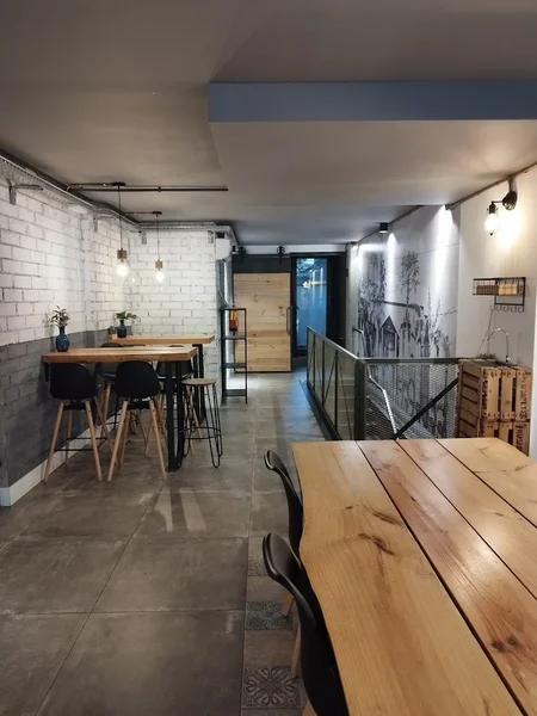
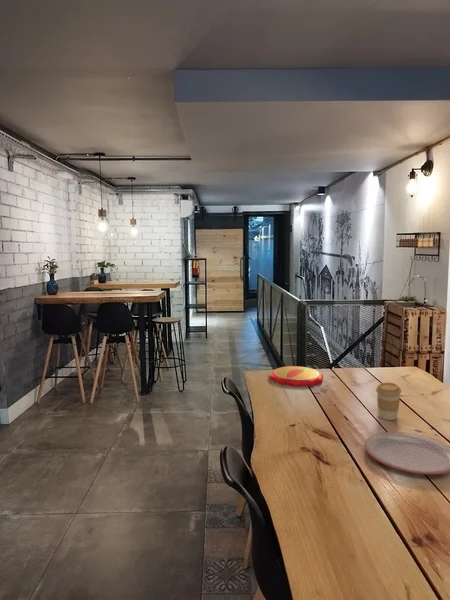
+ plate (410, 453)
+ coffee cup (388, 400)
+ plate (296, 374)
